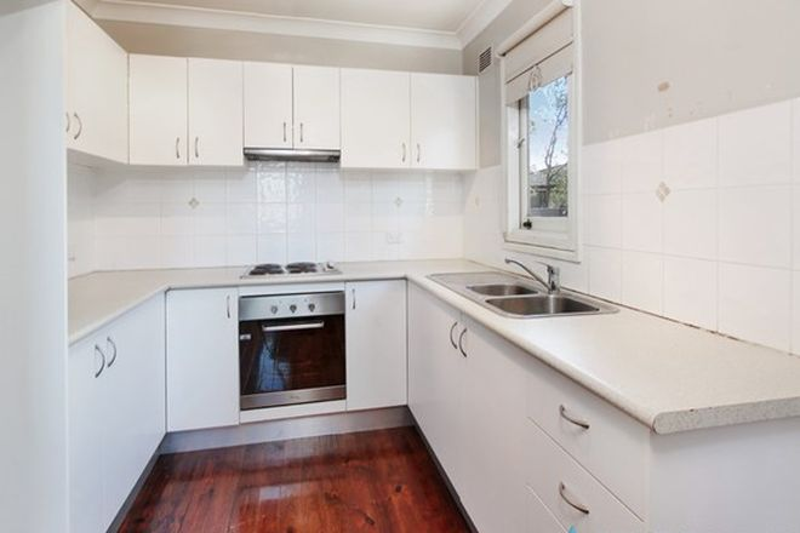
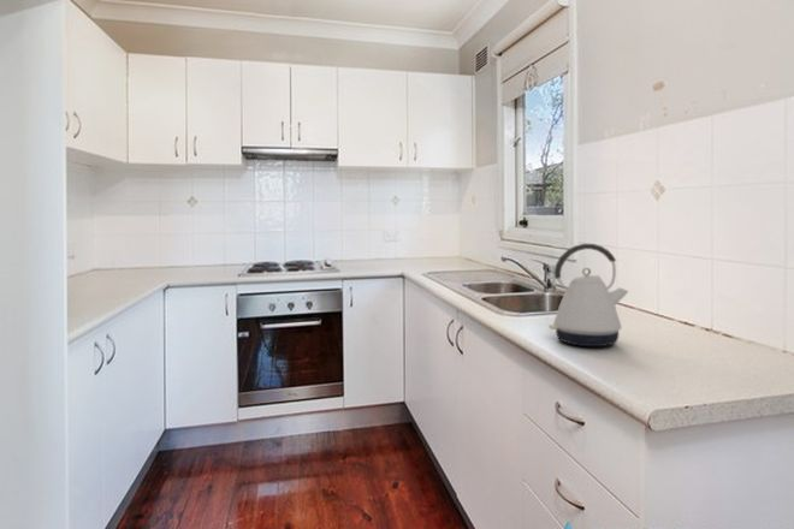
+ kettle (588, 292)
